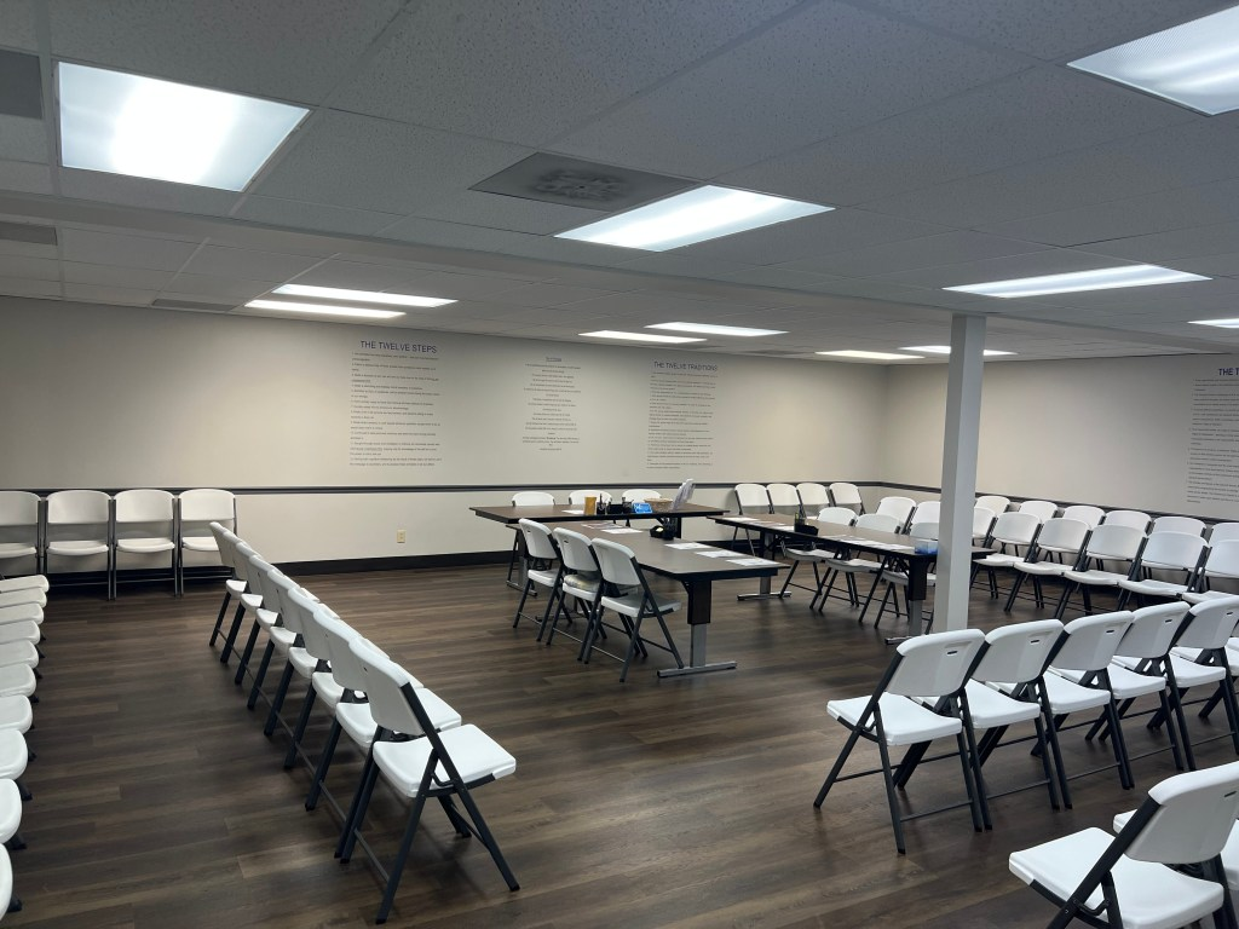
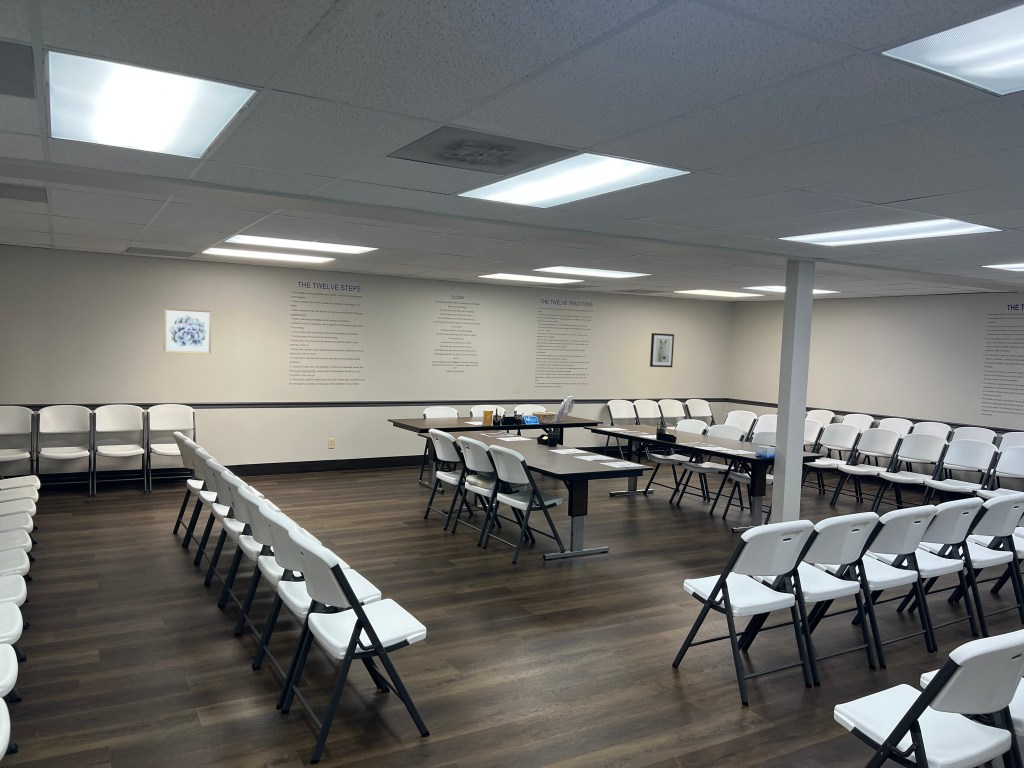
+ wall art (662, 350)
+ wall art (187, 331)
